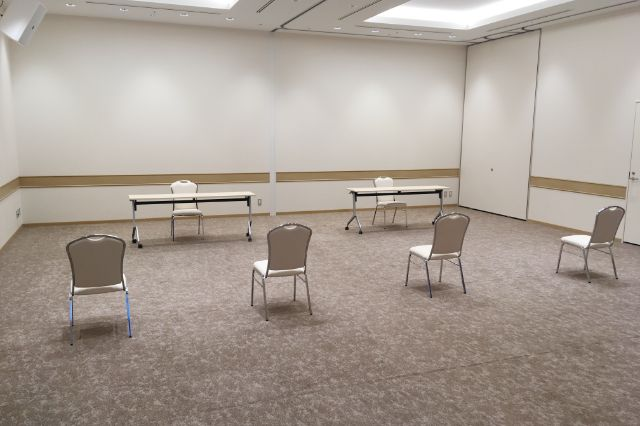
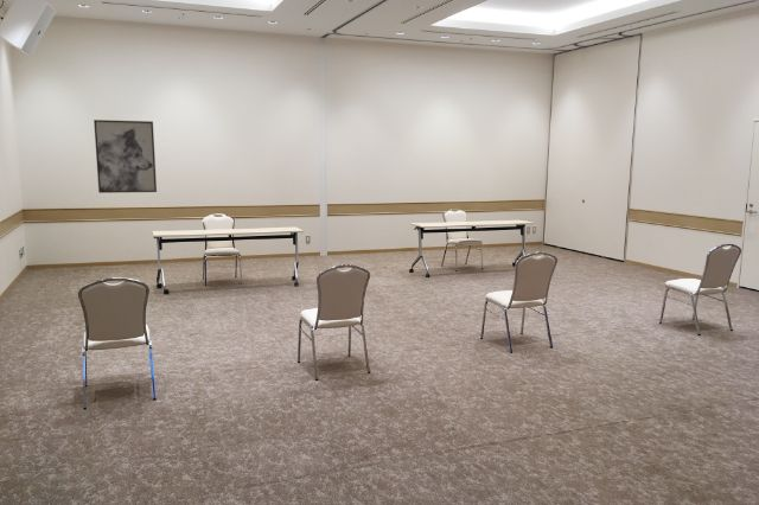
+ wall art (126, 156)
